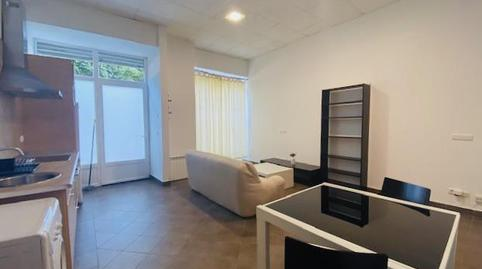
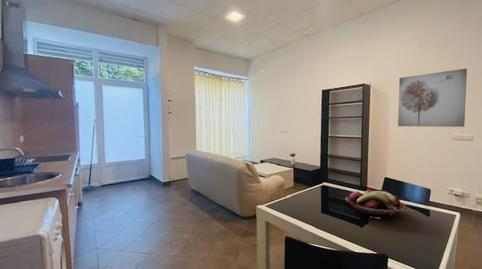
+ fruit basket (374, 201)
+ wall art (429, 100)
